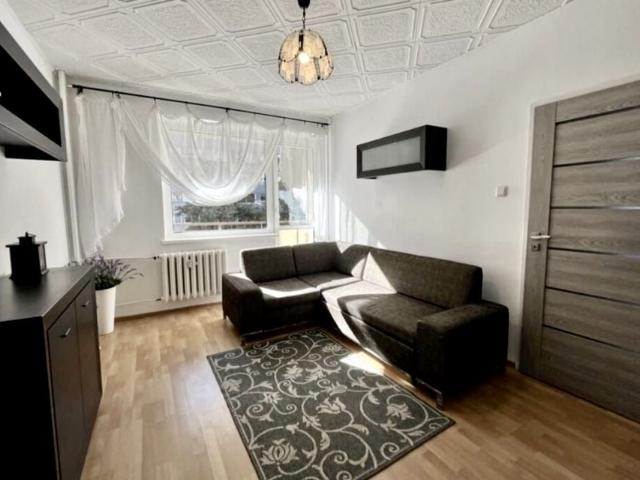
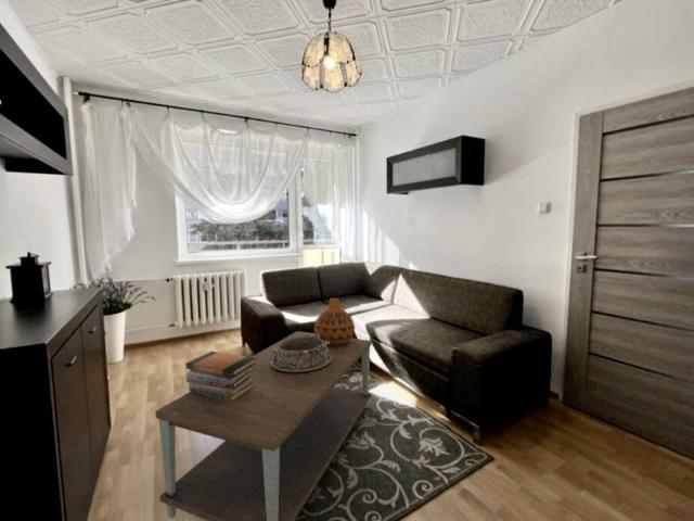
+ coffee table (290, 409)
+ book stack (220, 373)
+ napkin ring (303, 351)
+ vase (334, 319)
